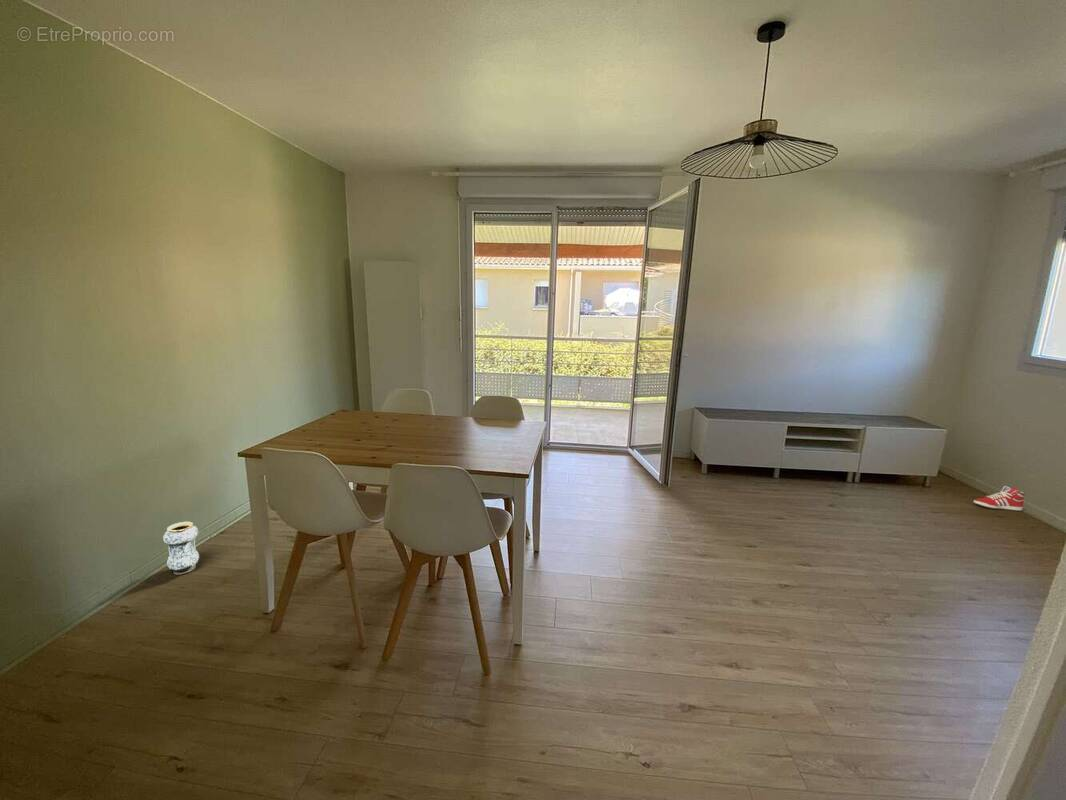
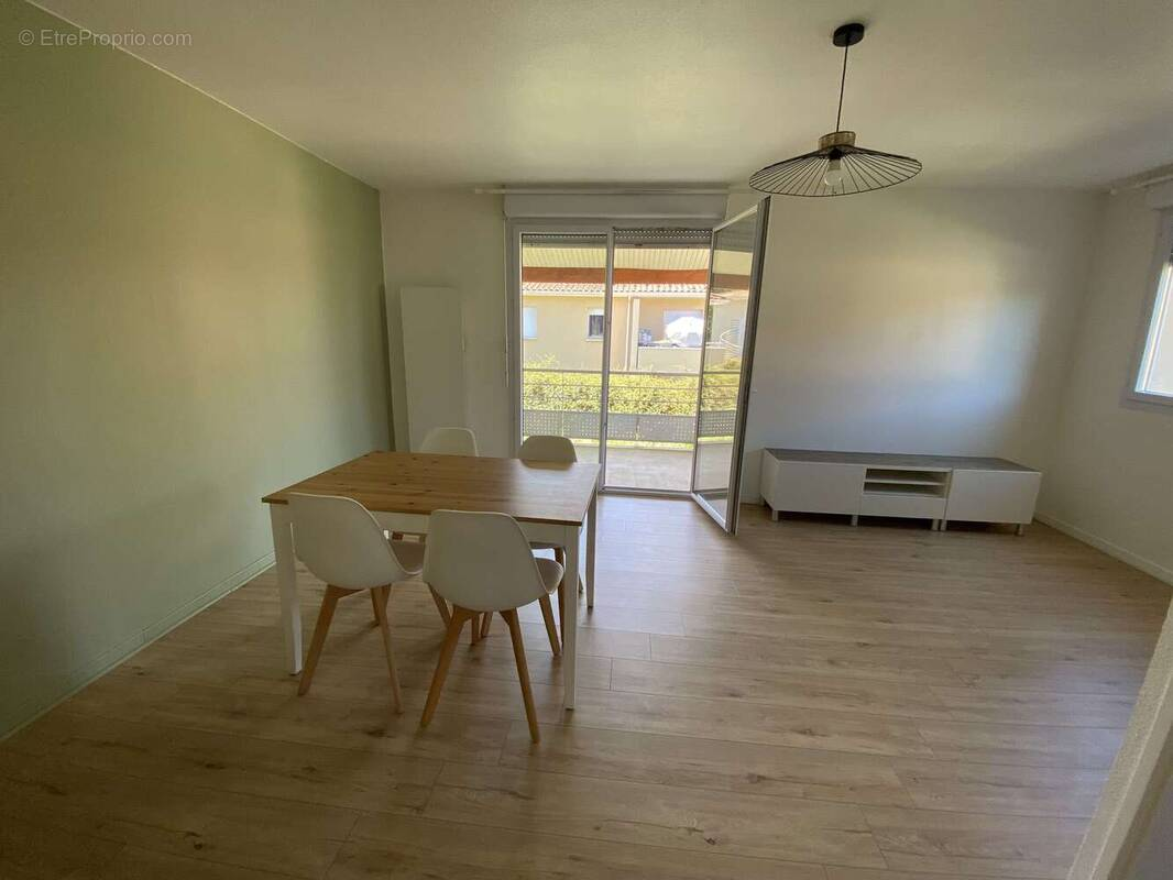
- sneaker (999, 496)
- vase (182, 547)
